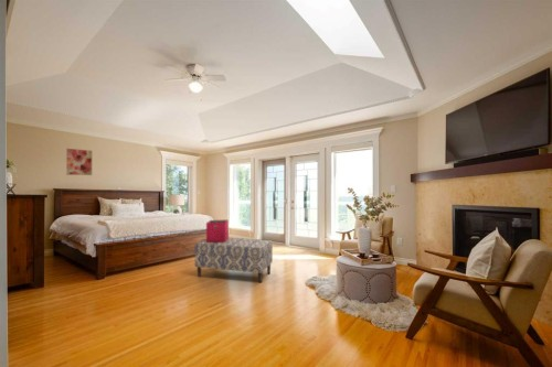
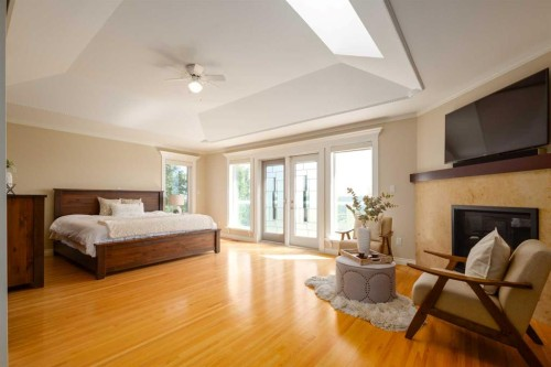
- bench (234, 258)
- wall art (79, 162)
- storage bin (217, 230)
